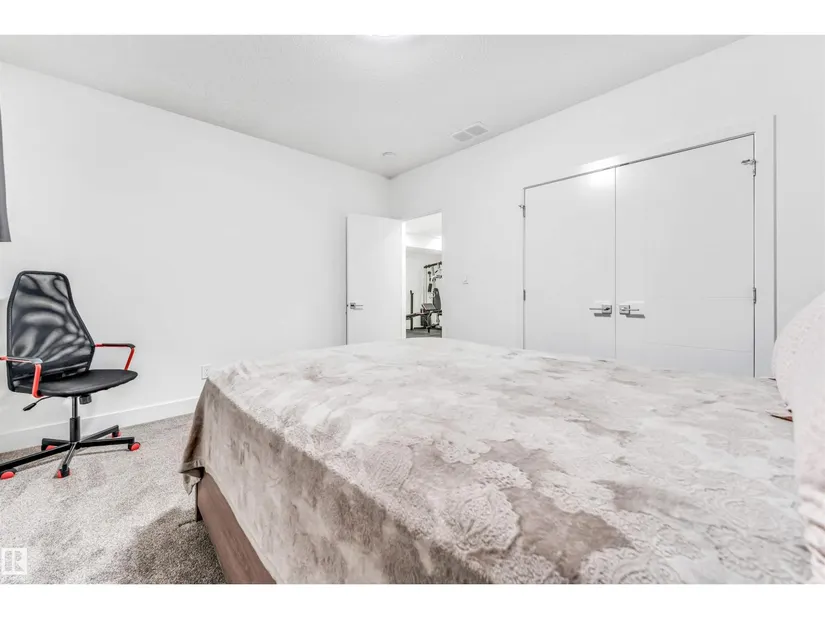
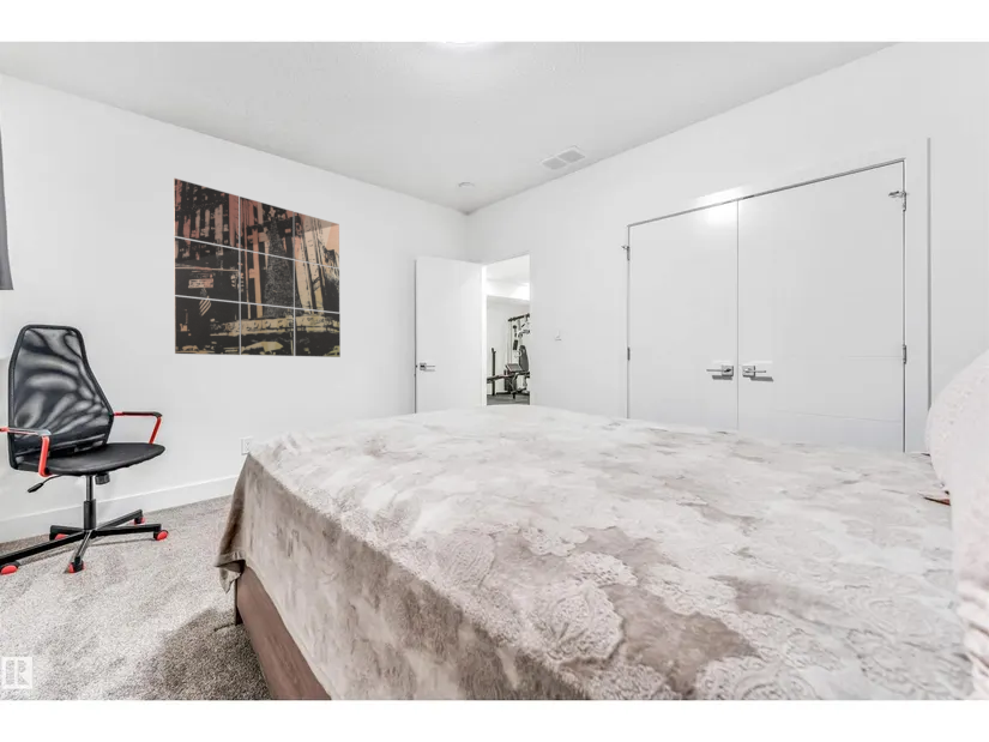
+ wall art (267, 279)
